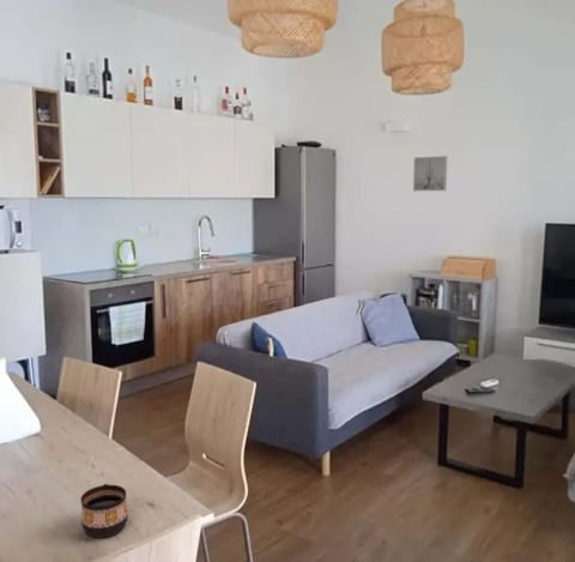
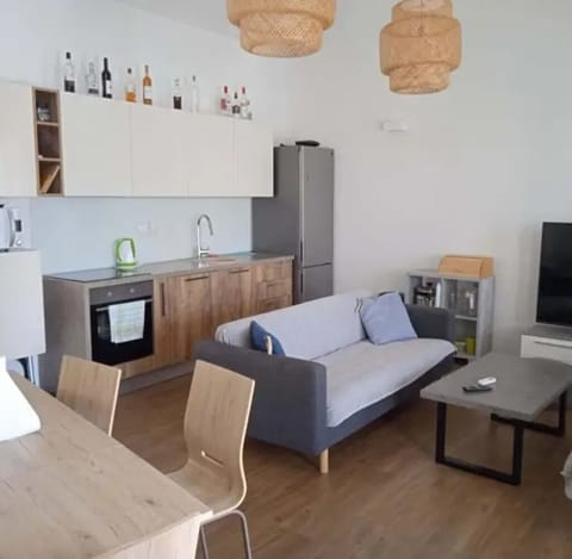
- cup (105, 510)
- wall art (429, 174)
